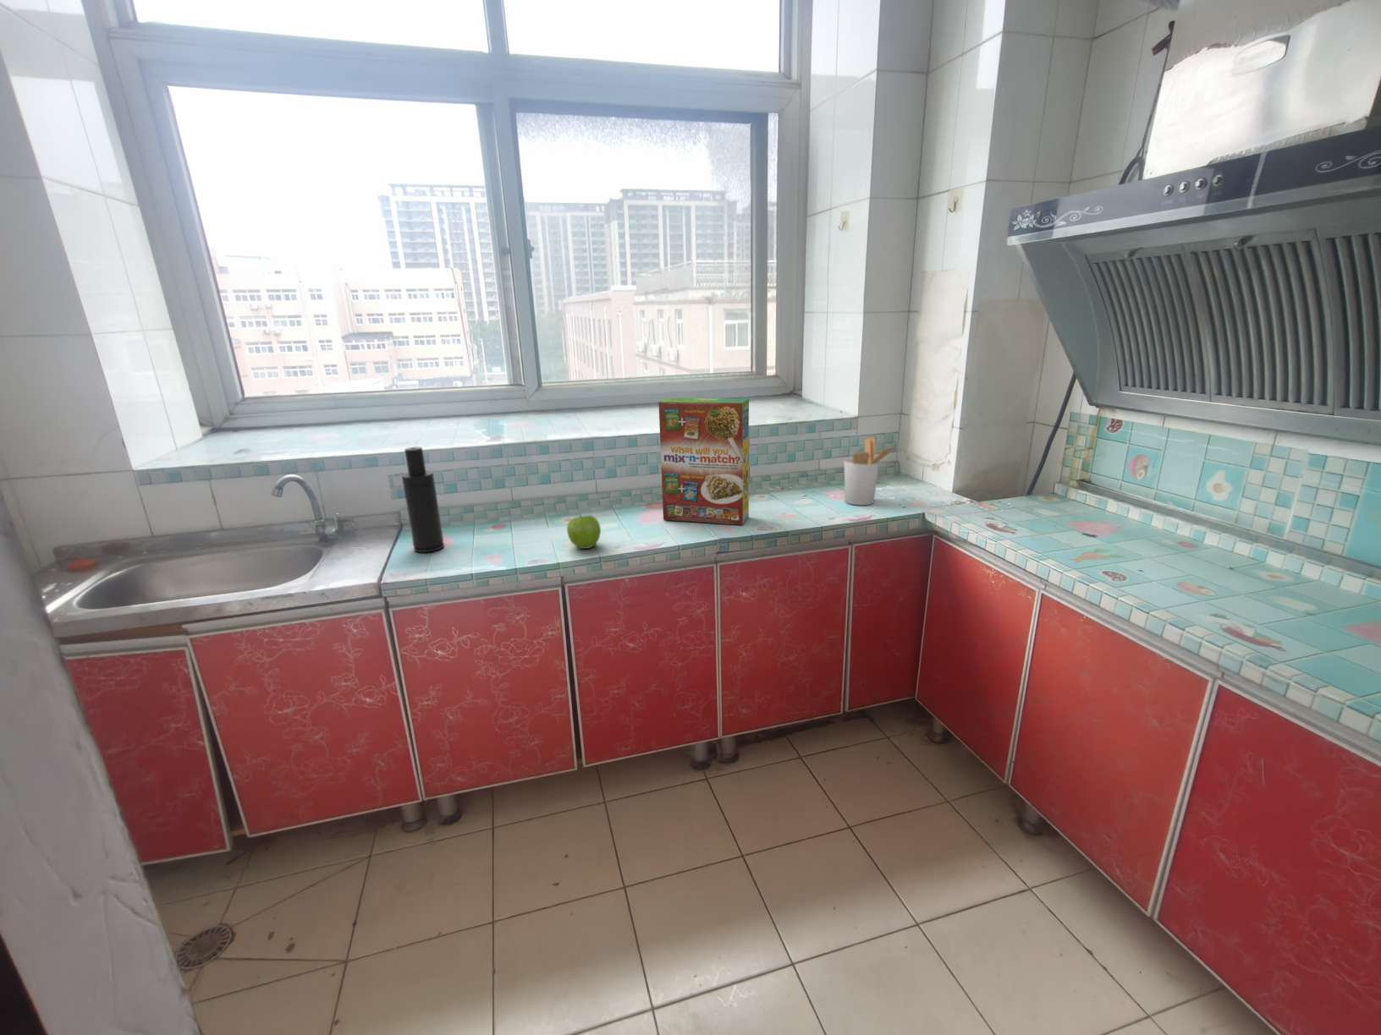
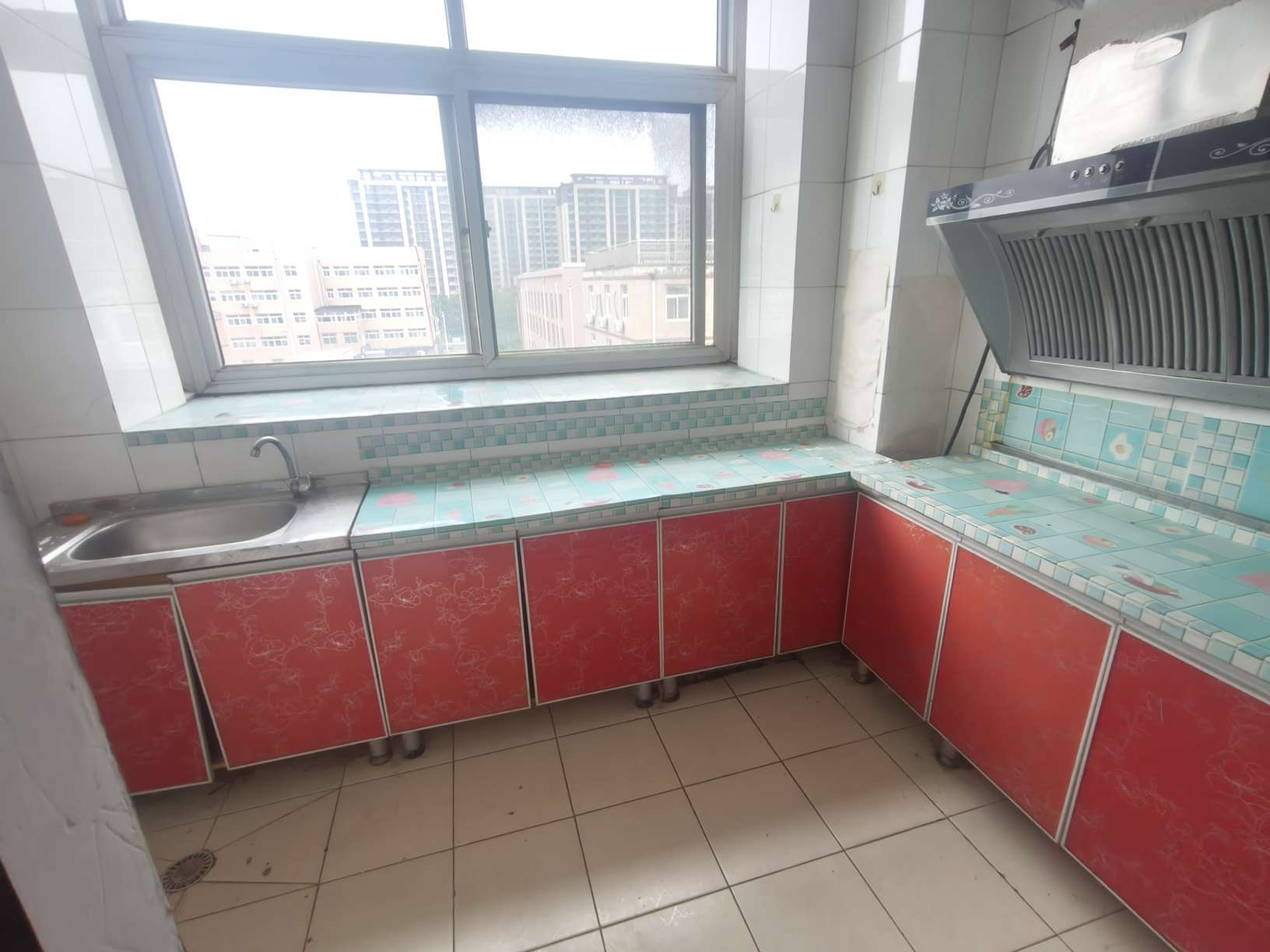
- atomizer (422, 499)
- cereal box (705, 461)
- fruit (583, 531)
- utensil holder (869, 472)
